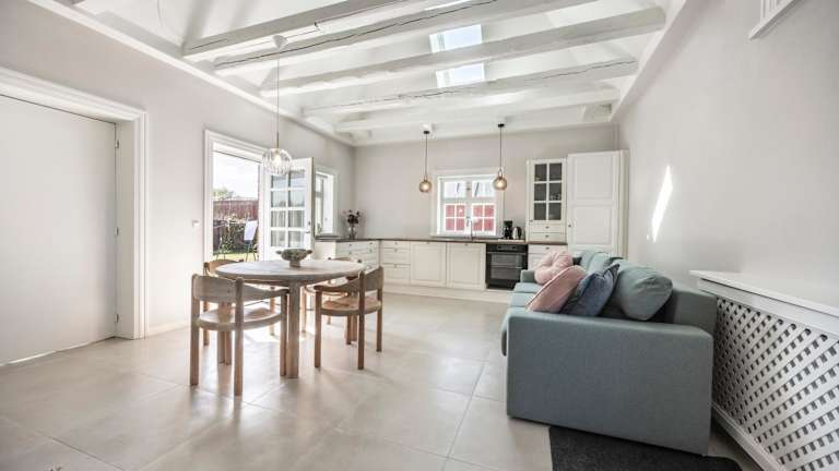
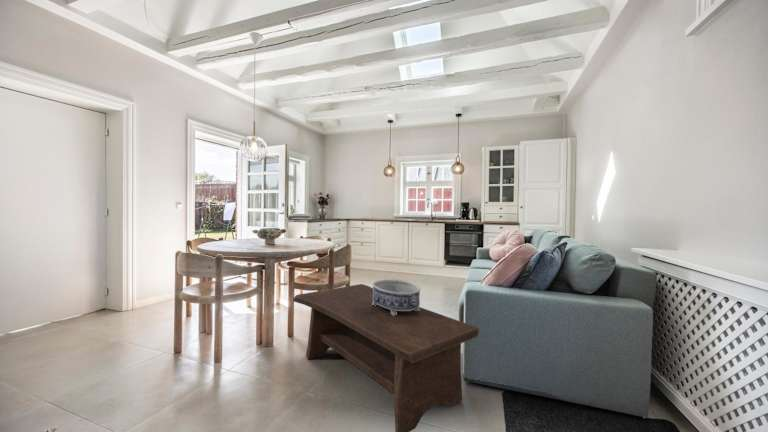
+ decorative bowl (395, 296)
+ coffee table (374, 341)
